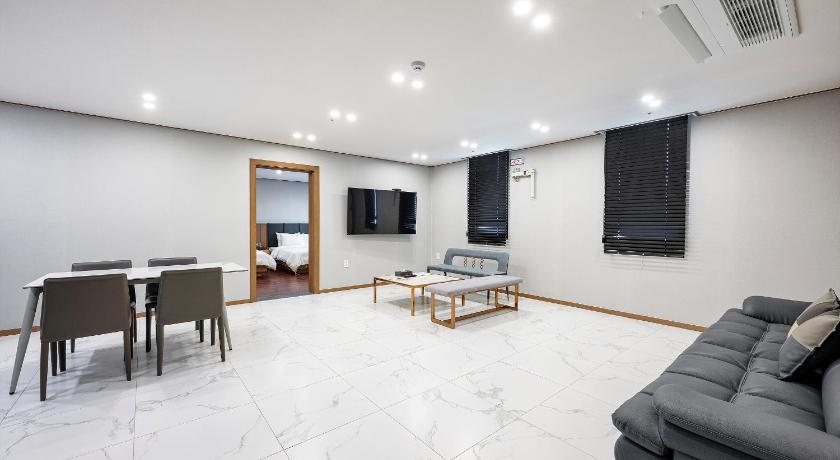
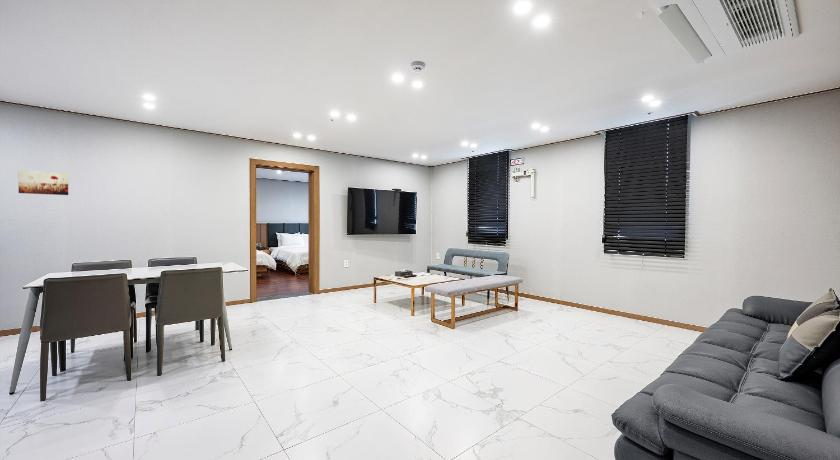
+ wall art (44, 183)
